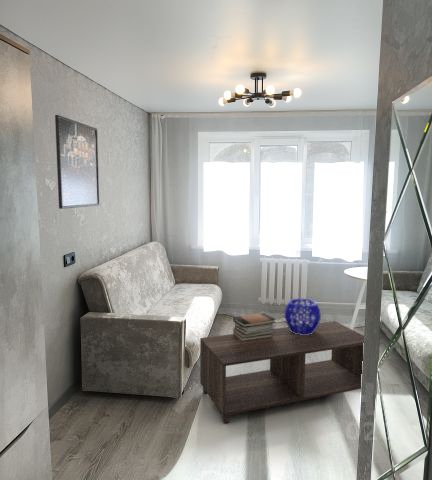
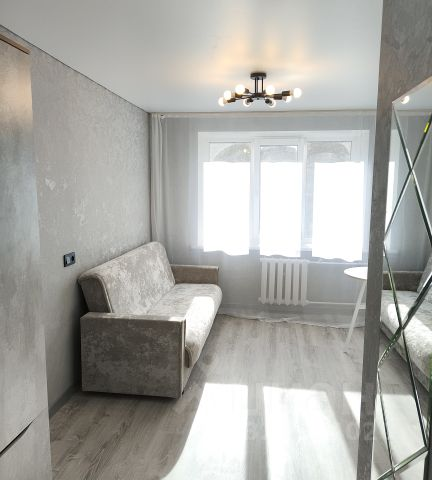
- coffee table (286, 366)
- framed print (79, 165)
- decorative bowl (302, 316)
- book stack (254, 326)
